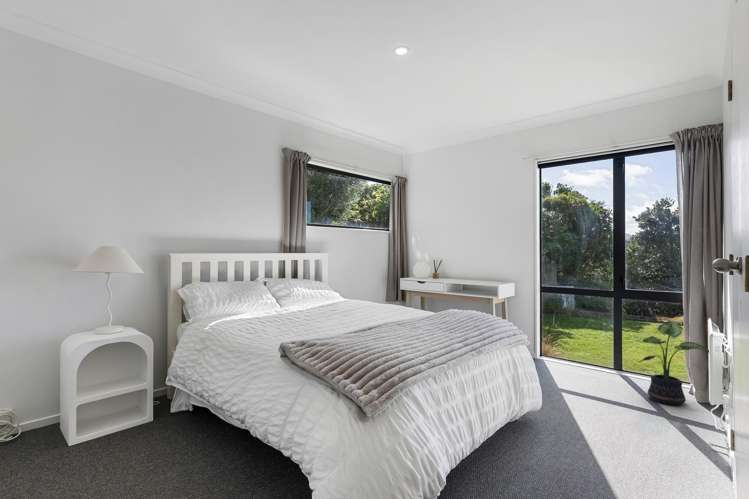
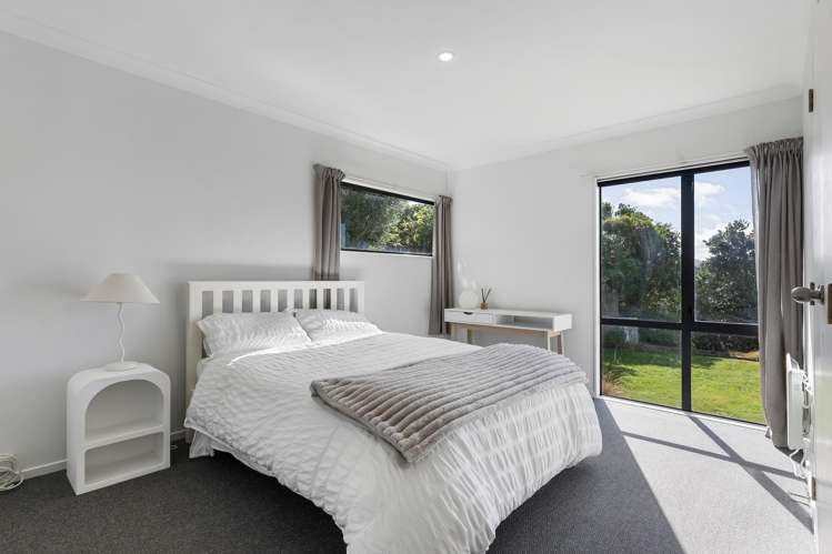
- potted plant (670, 361)
